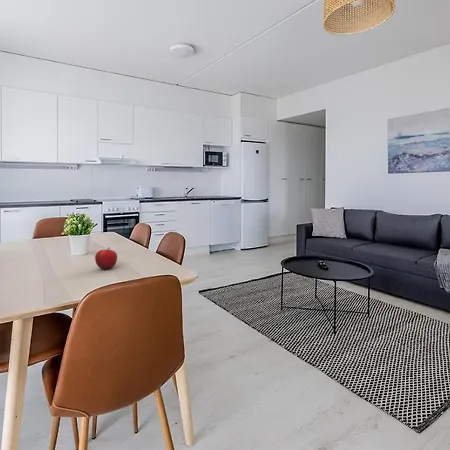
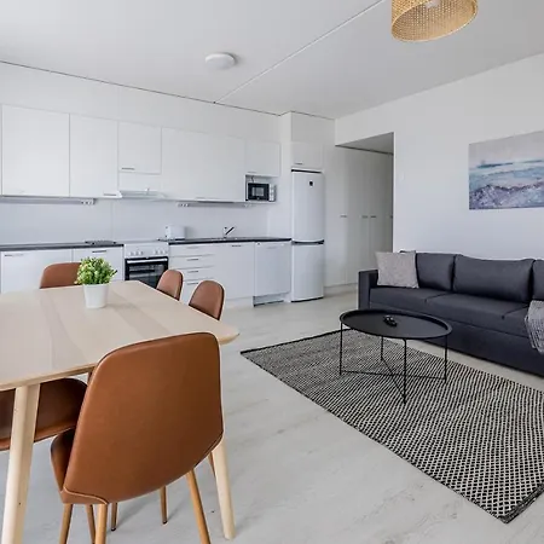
- fruit (106, 258)
